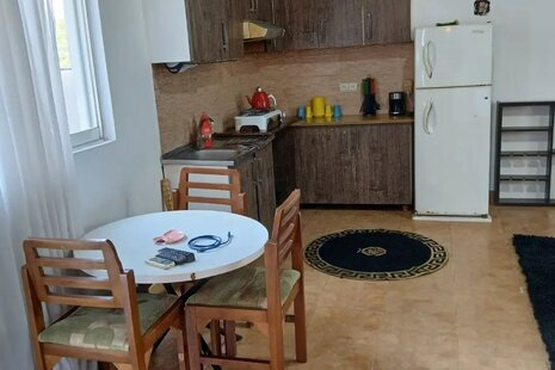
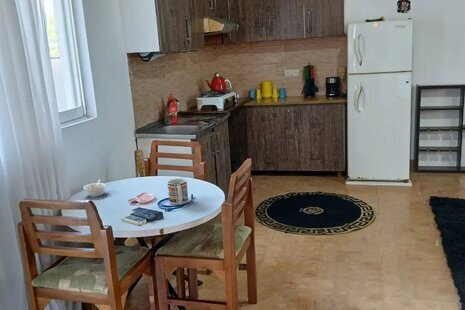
+ mug (177, 192)
+ legume (94, 189)
